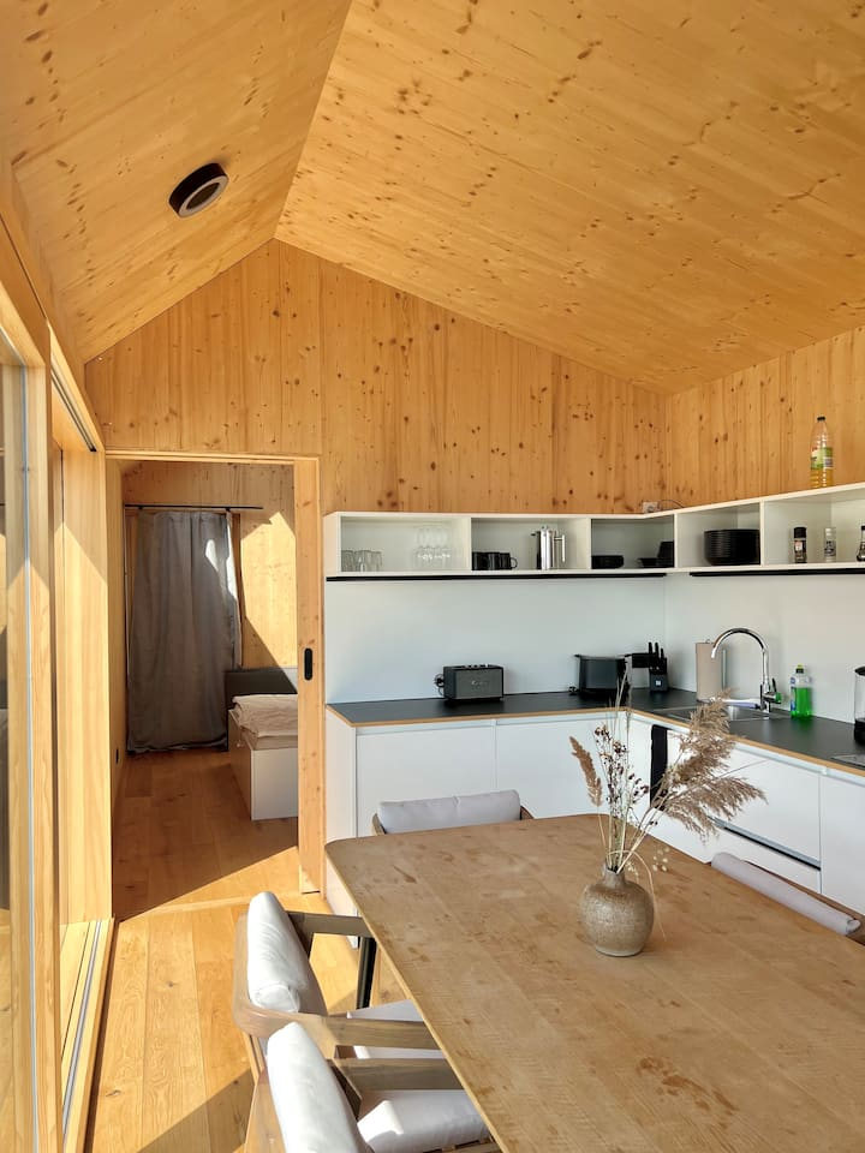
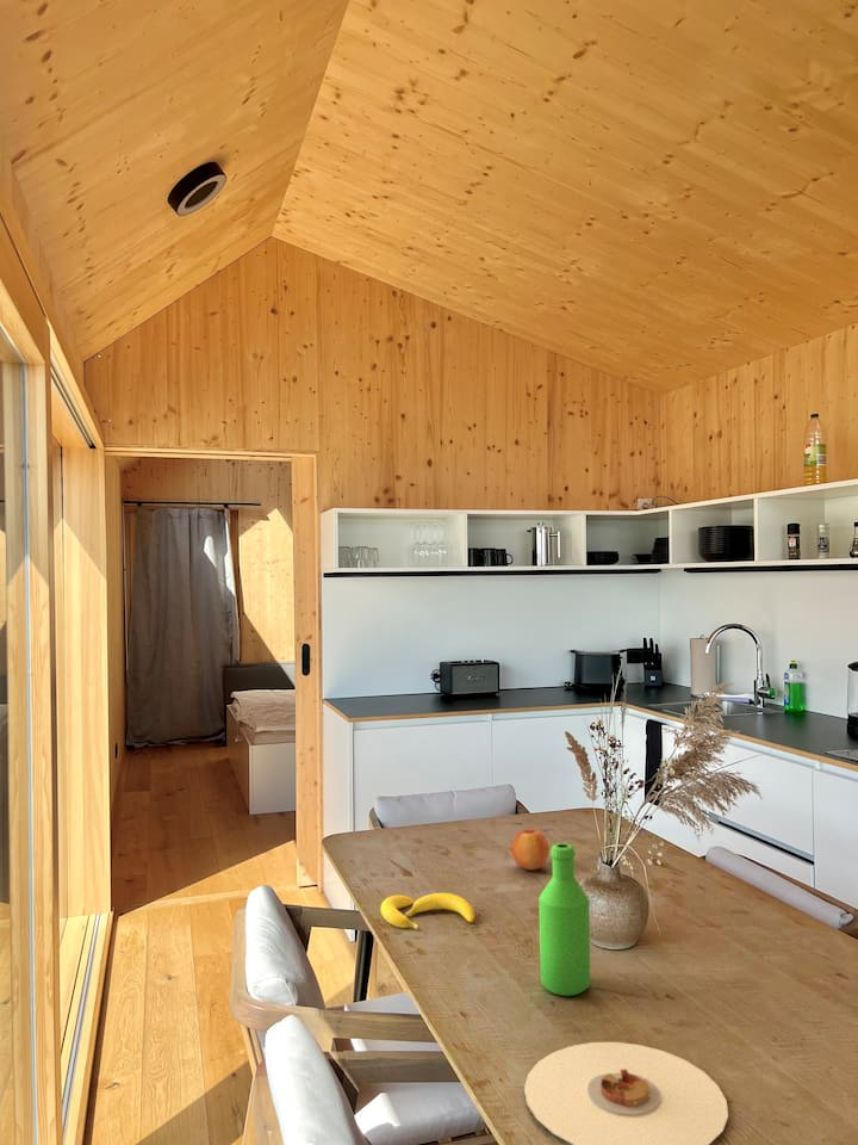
+ bottle (564, 916)
+ apple (530, 847)
+ banana (424, 909)
+ plate (623, 1088)
